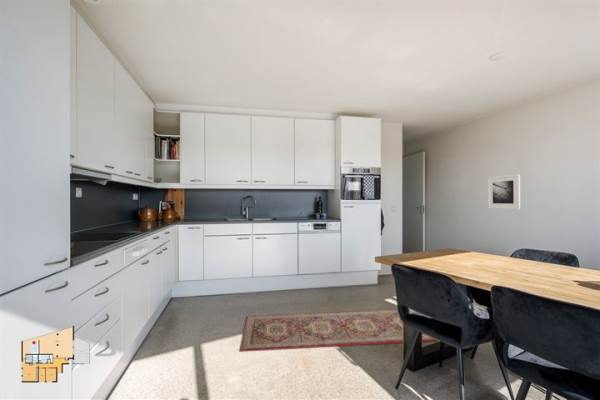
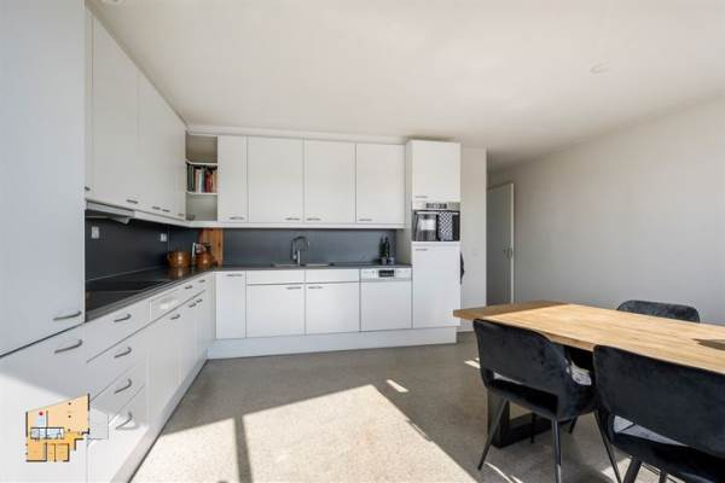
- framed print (503, 192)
- rug (365, 325)
